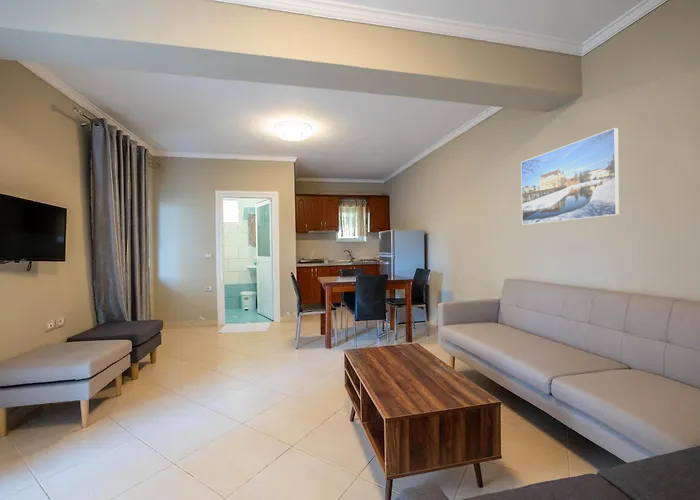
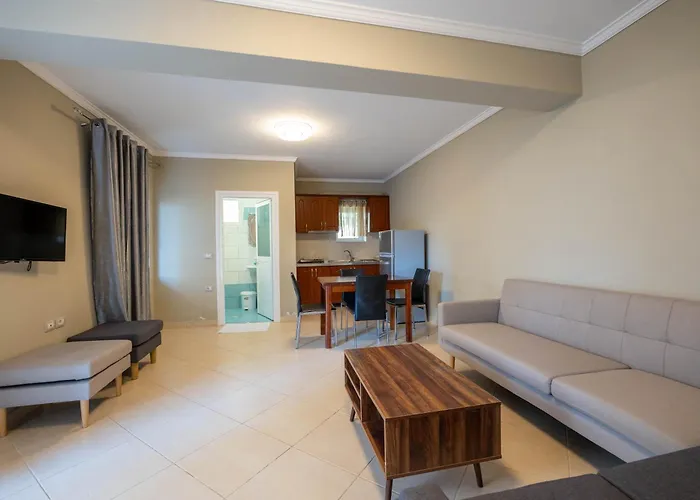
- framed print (562, 184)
